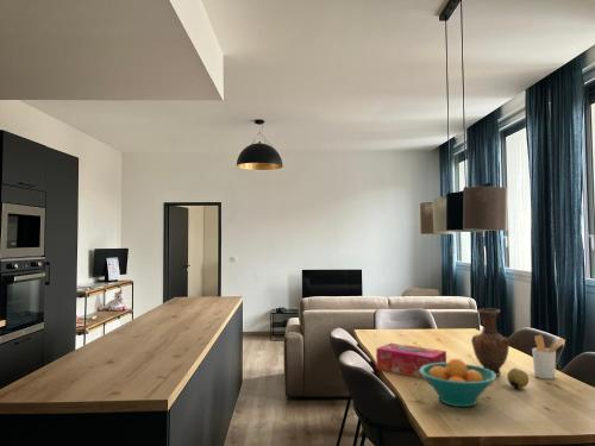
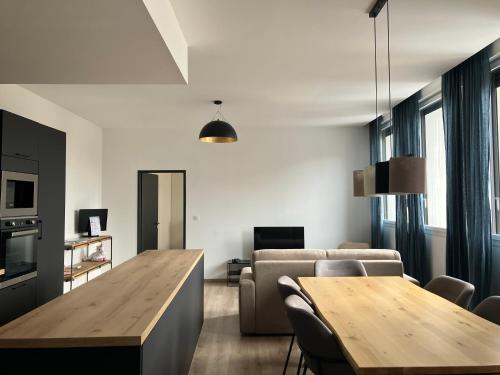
- tissue box (411, 359)
- fruit (518, 378)
- fruit bowl (457, 379)
- vase (489, 340)
- utensil holder (550, 356)
